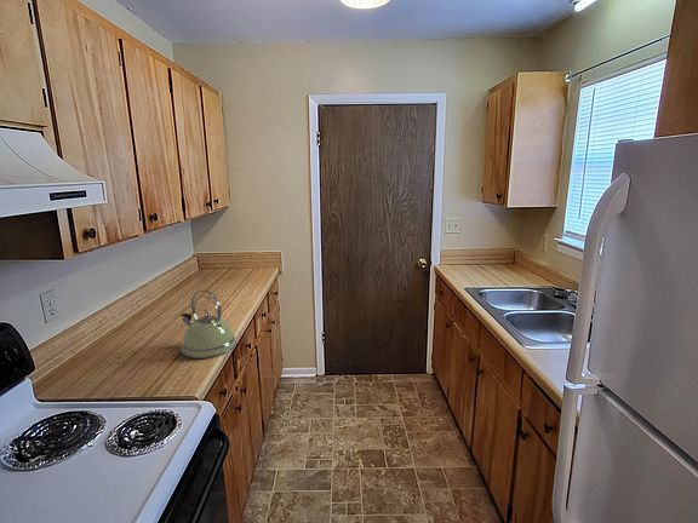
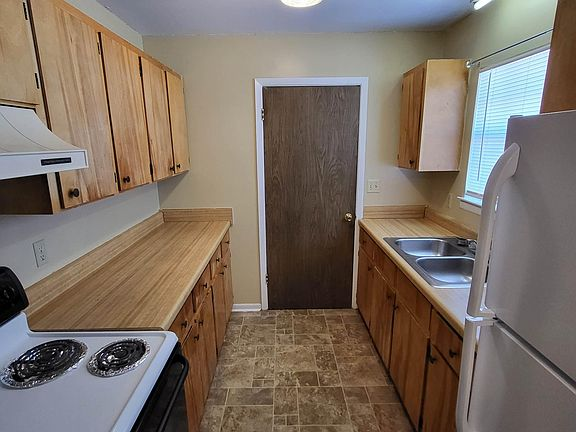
- kettle (204, 318)
